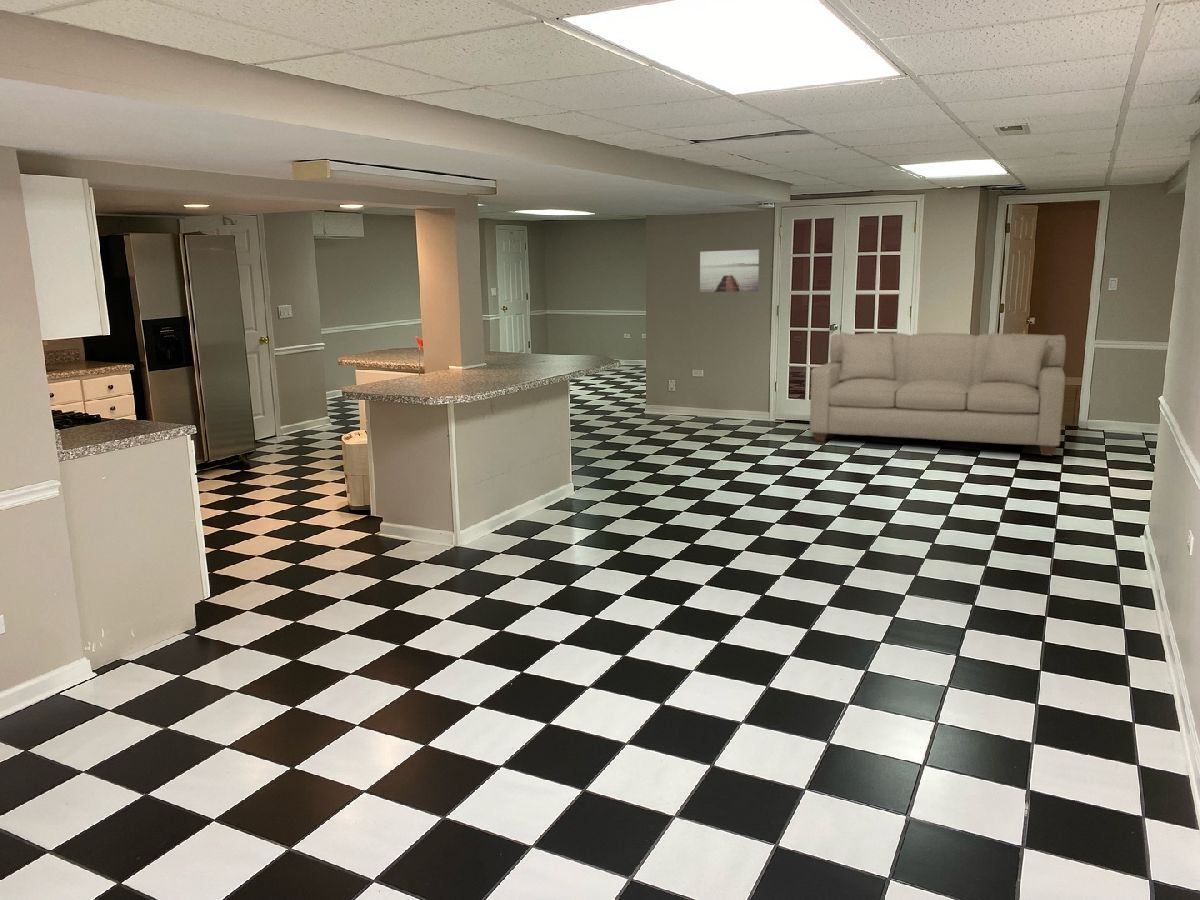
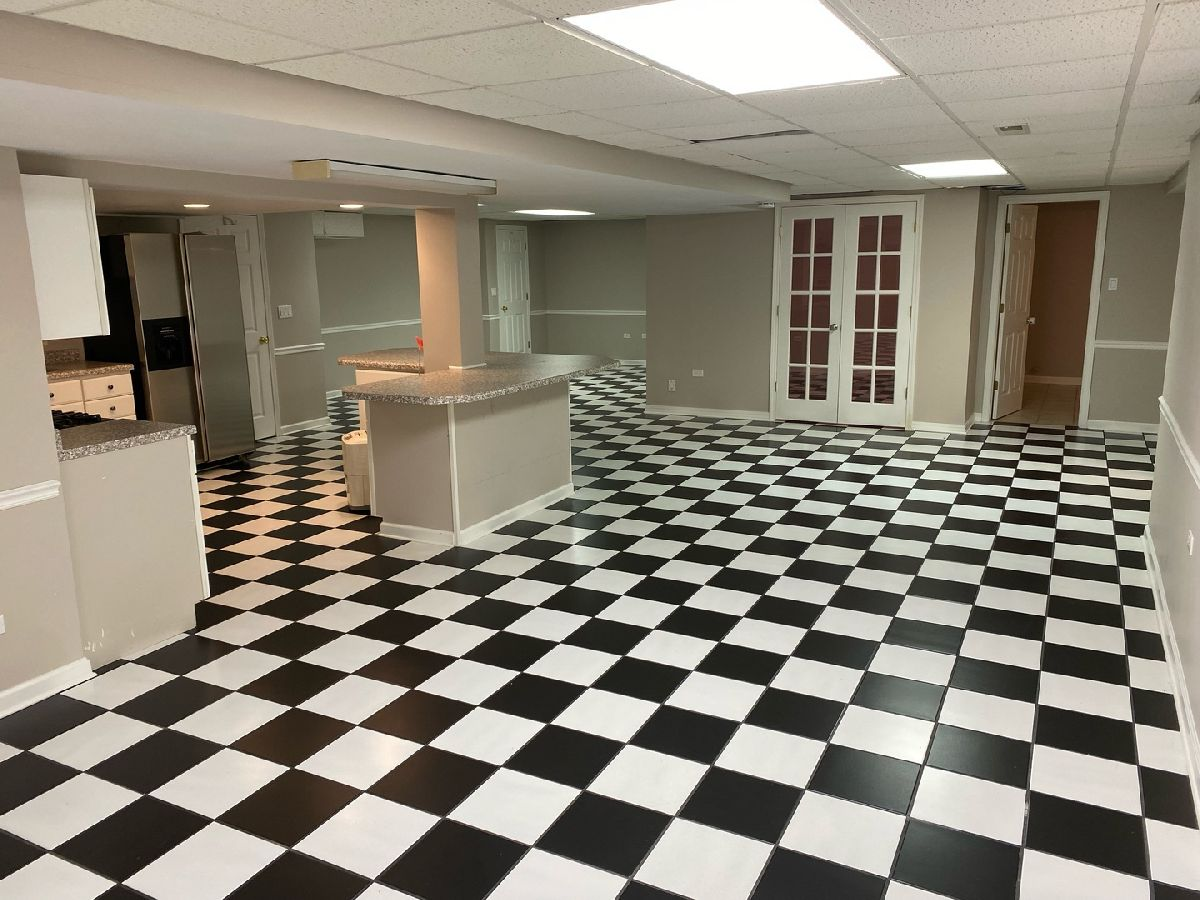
- wall art (728, 271)
- sofa (935, 387)
